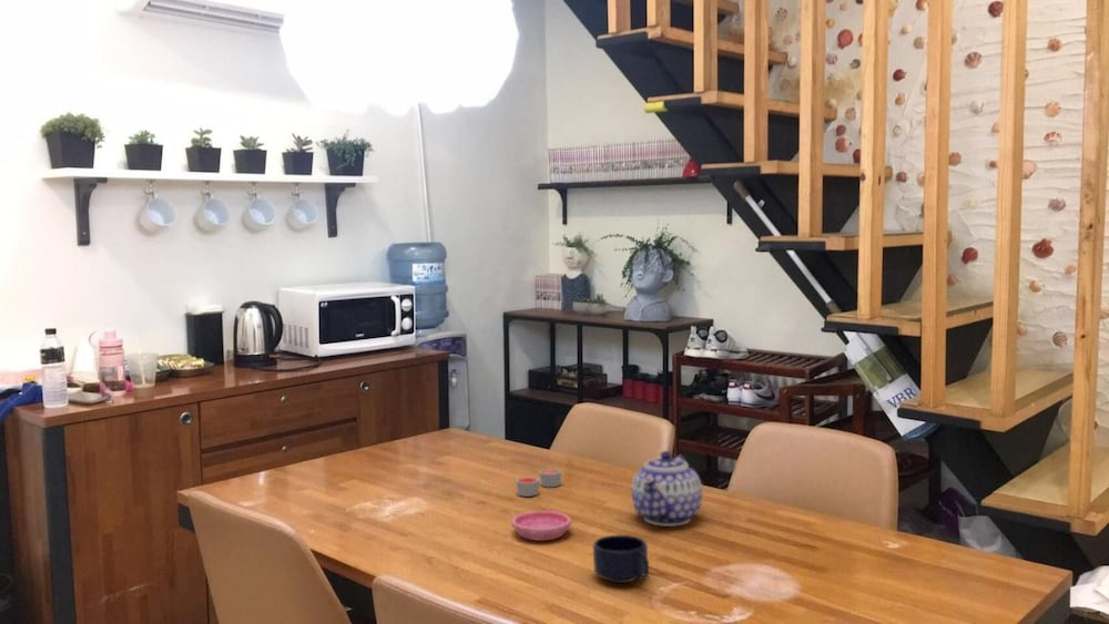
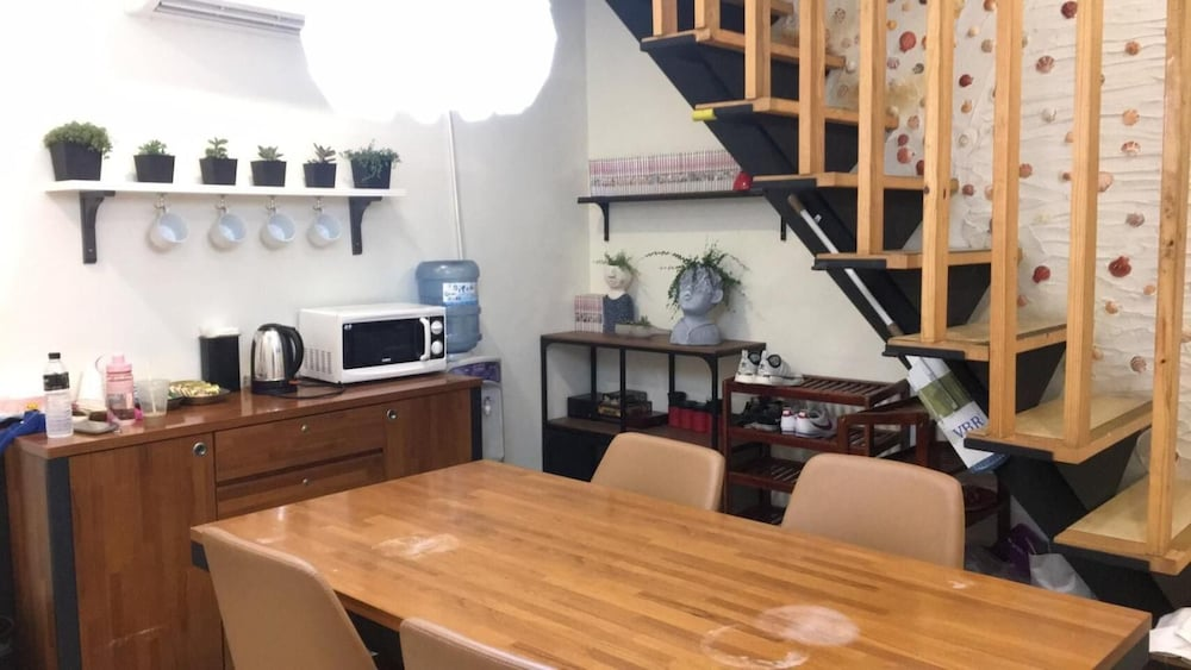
- candle (538, 481)
- saucer (541, 525)
- teapot (667, 484)
- mug (624, 562)
